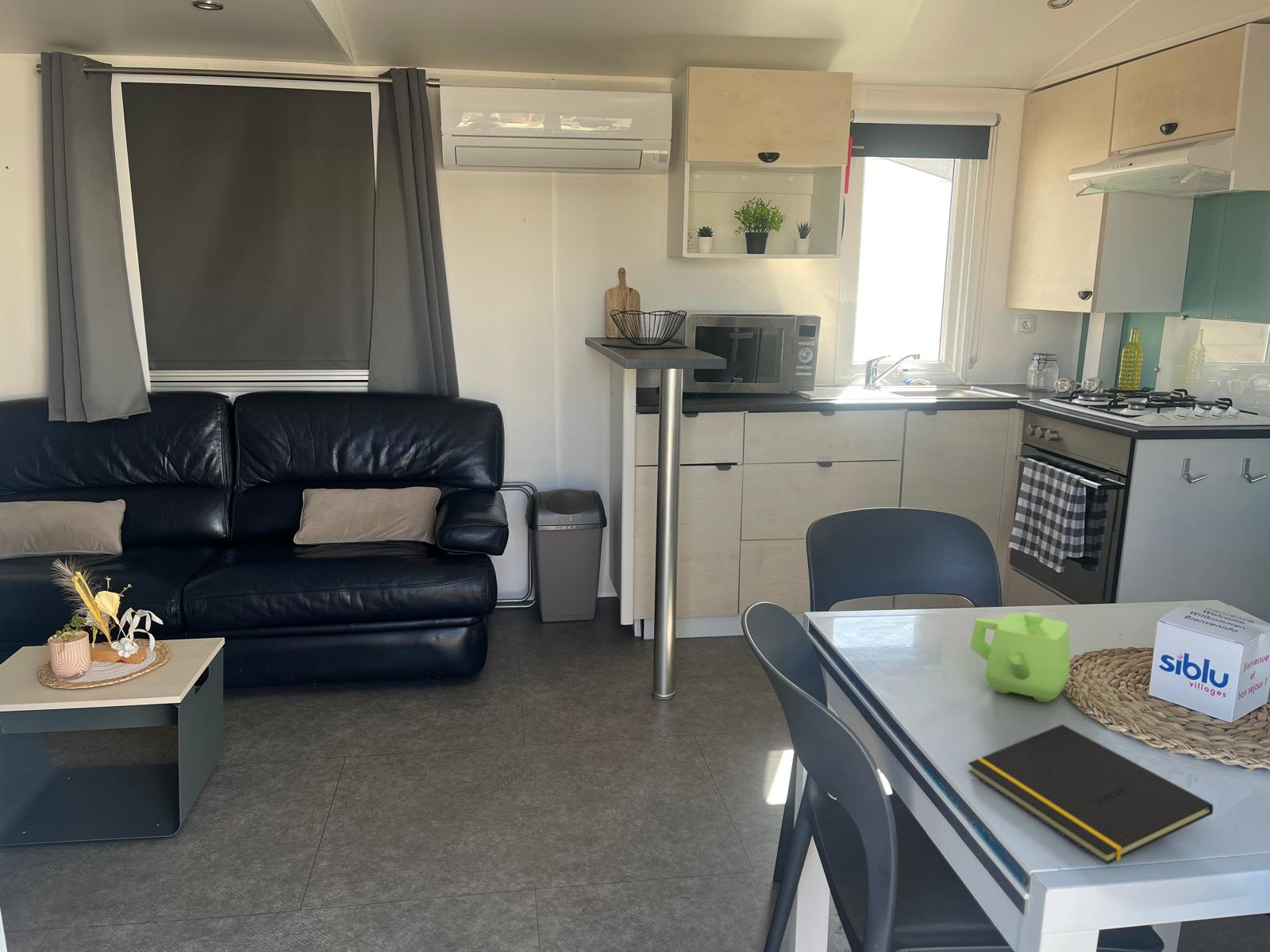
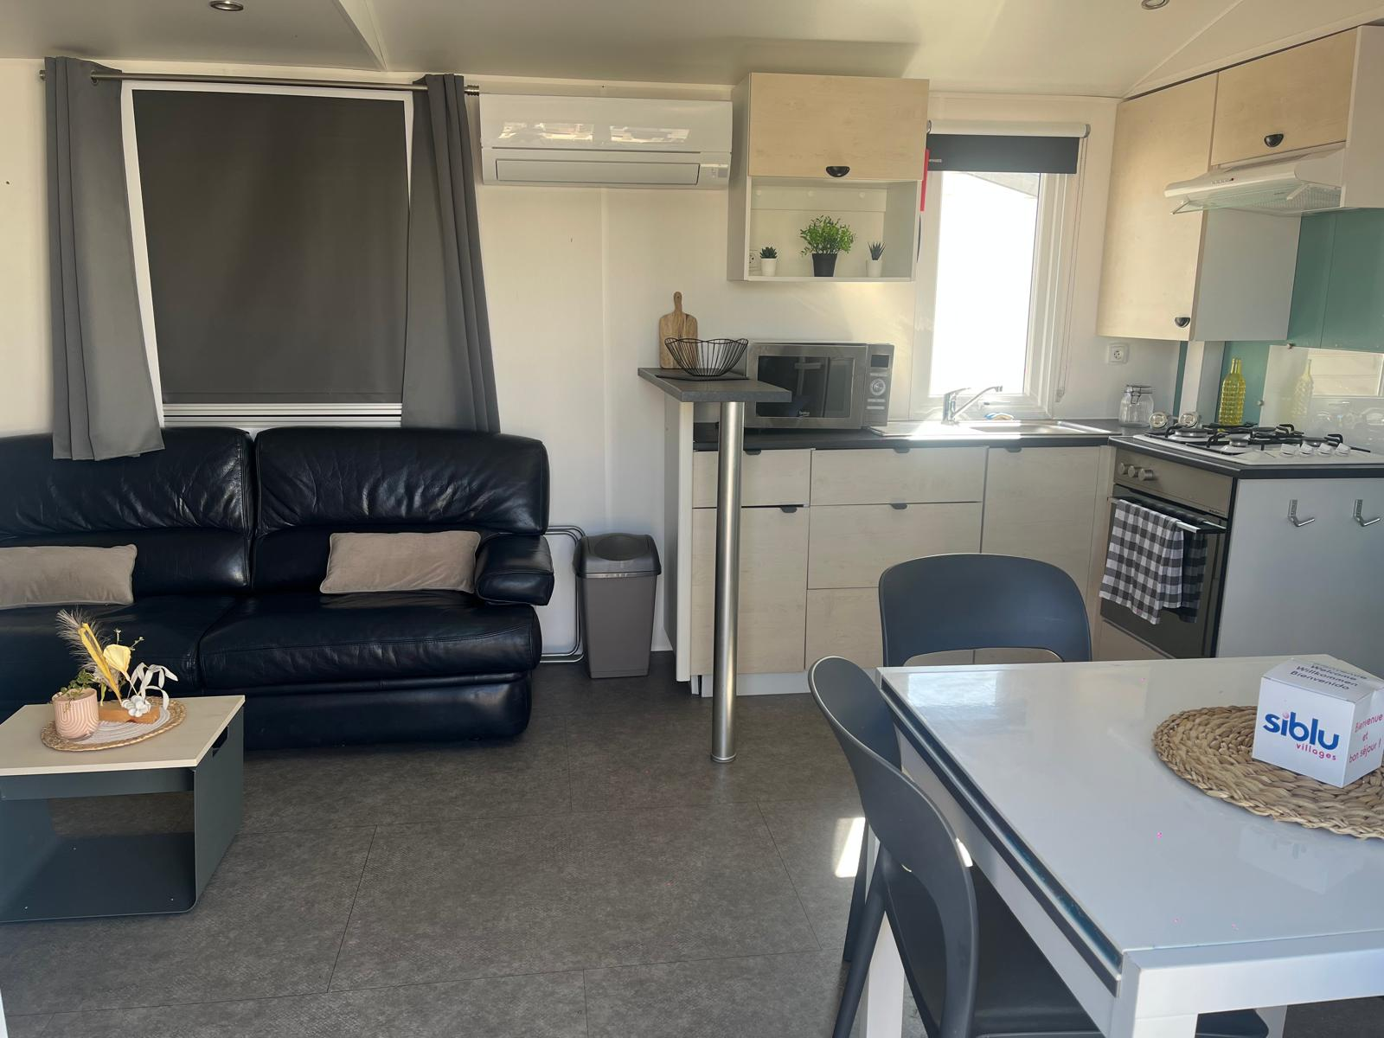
- notepad (1083, 786)
- teapot (1016, 654)
